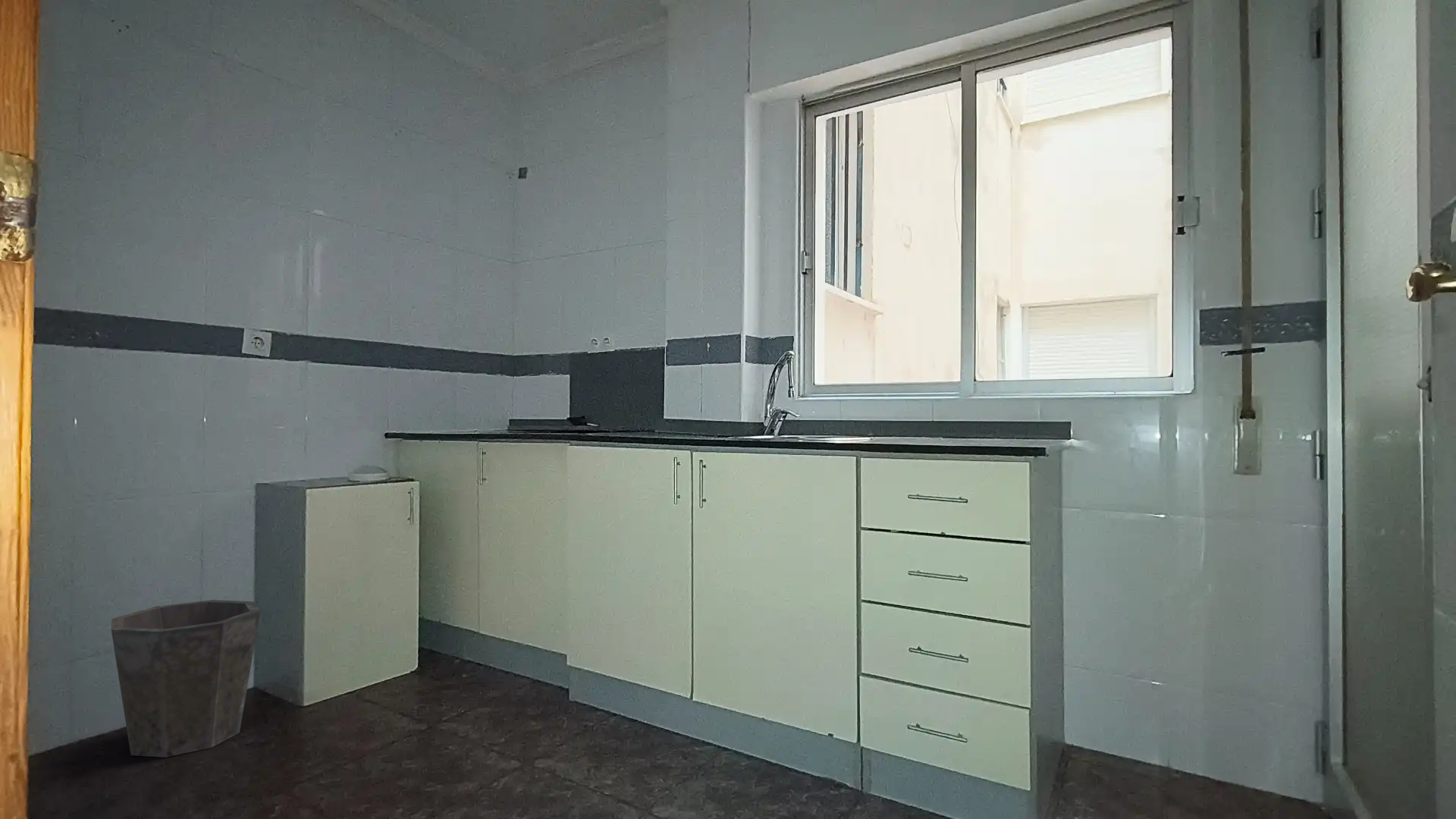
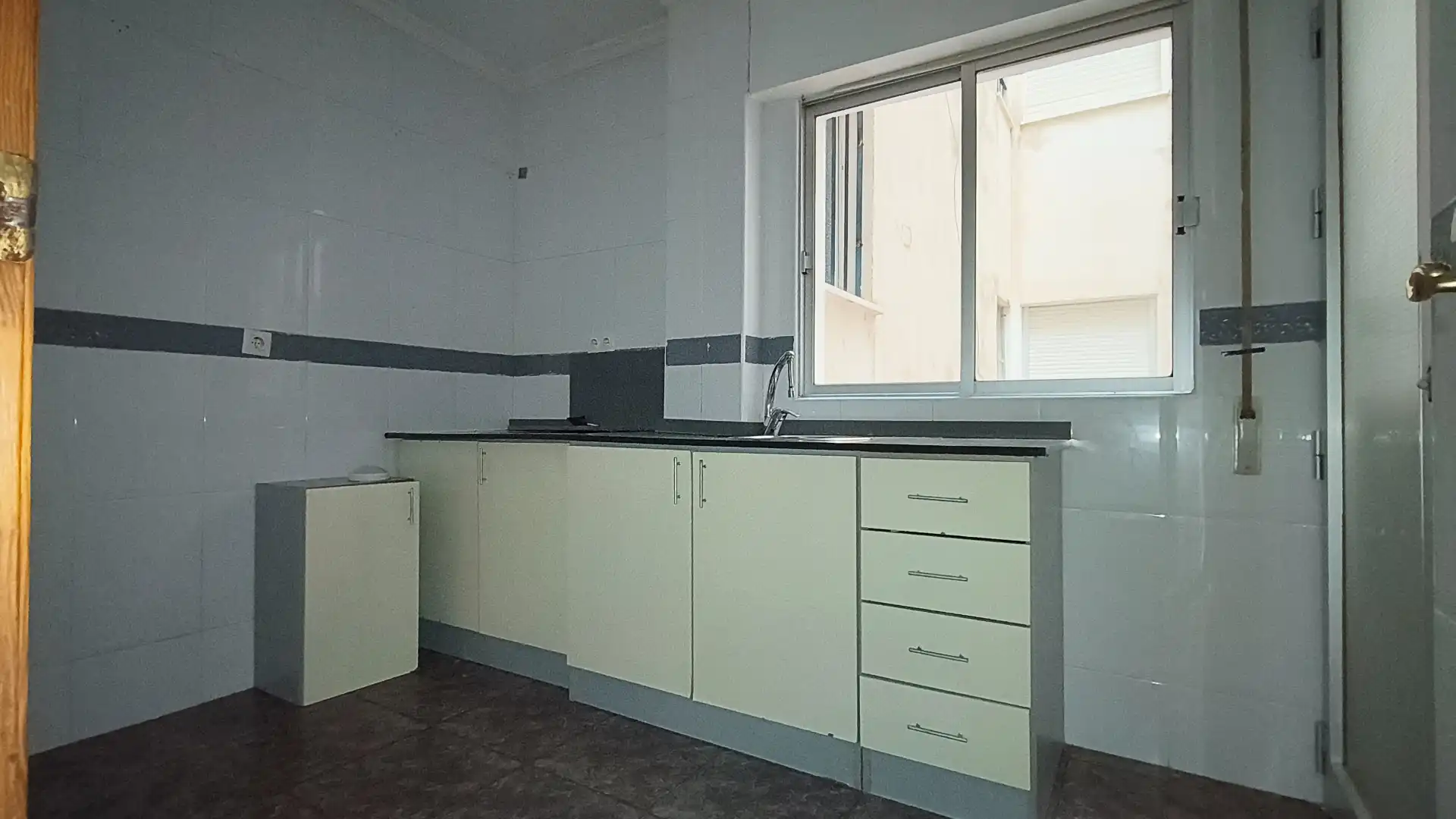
- waste bin (187, 676)
